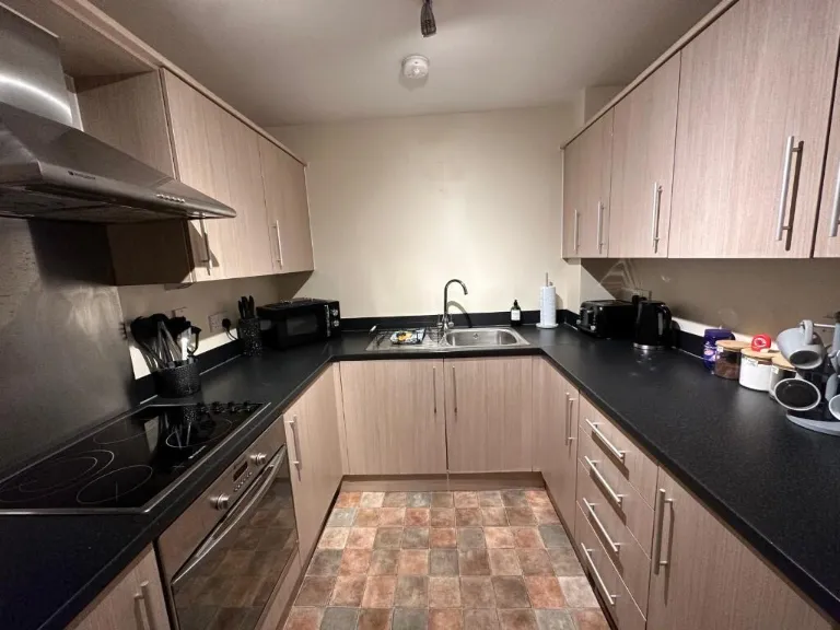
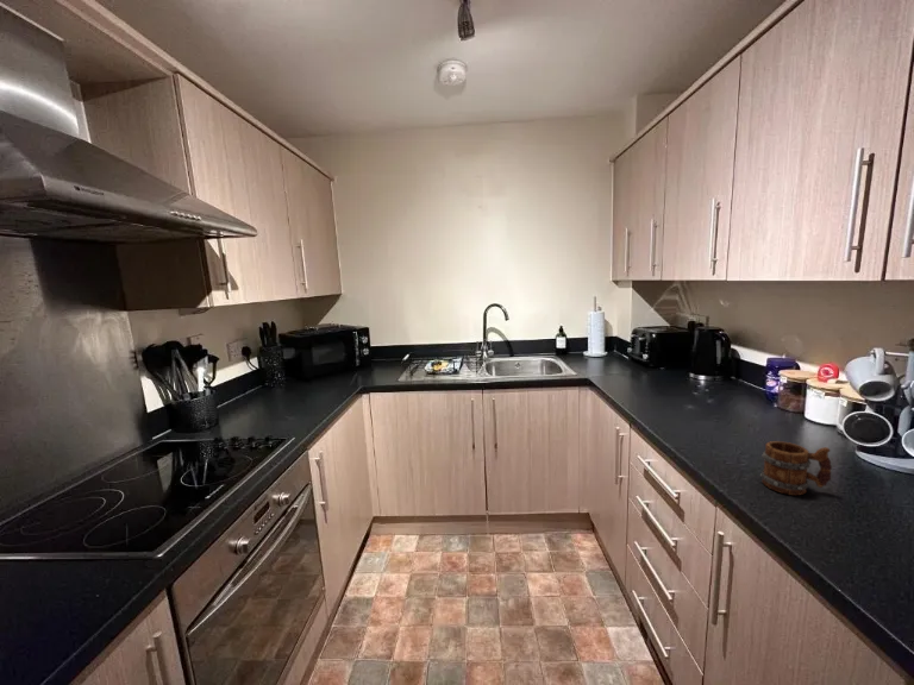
+ mug (795, 466)
